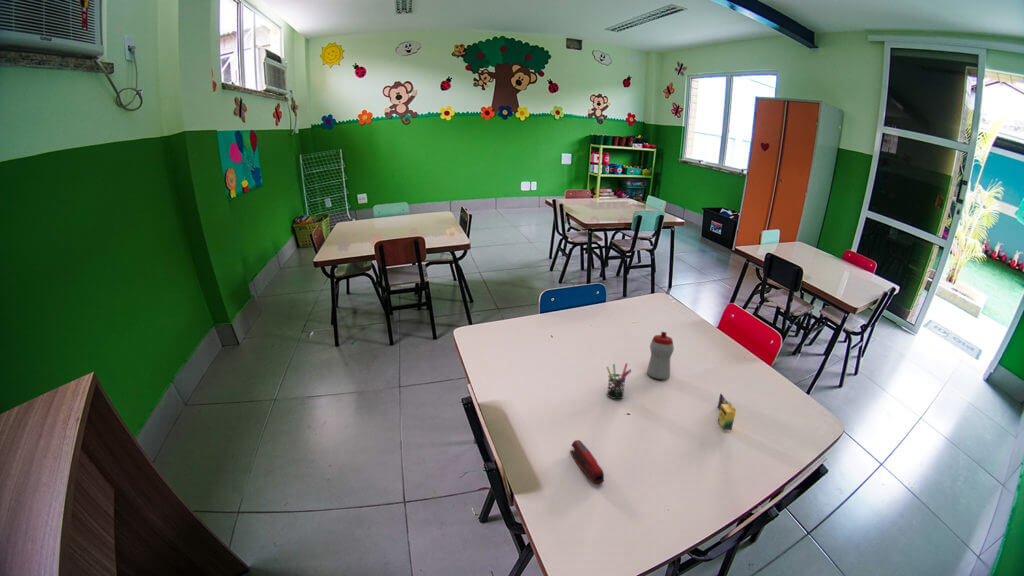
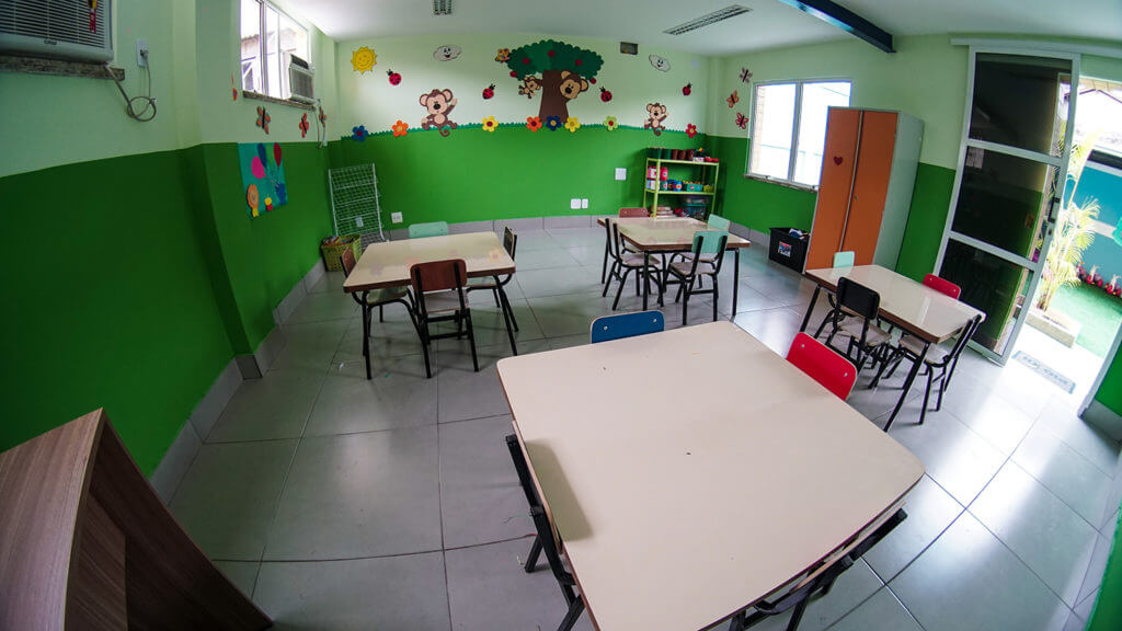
- crayon (725, 410)
- pen holder (617, 379)
- sippy cup (660, 353)
- stapler (586, 459)
